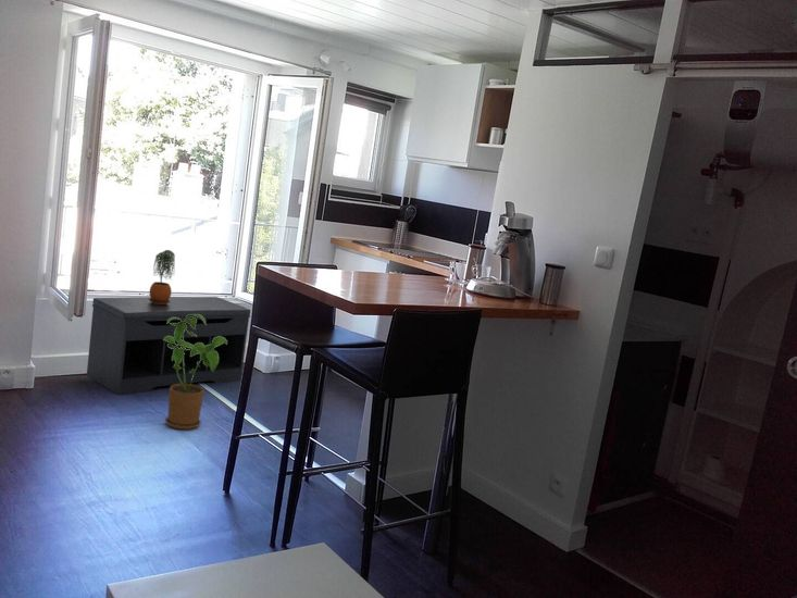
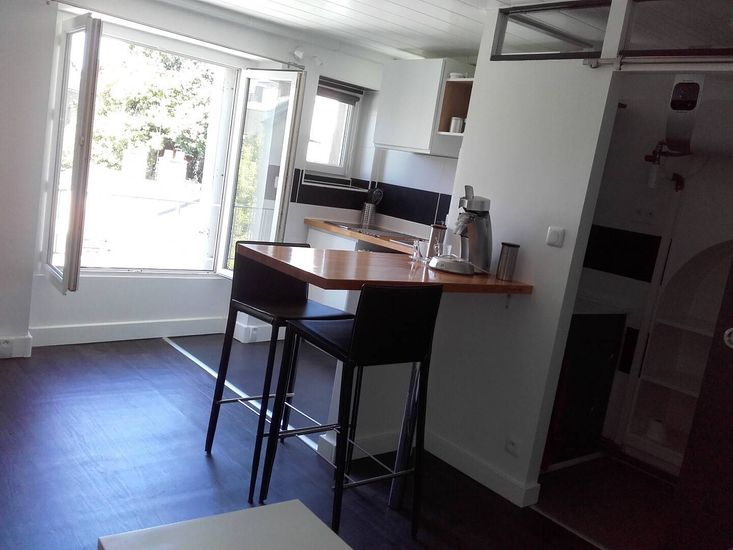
- potted plant (163, 275)
- house plant (192, 371)
- bench (169, 342)
